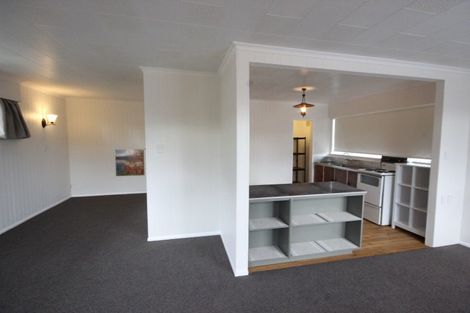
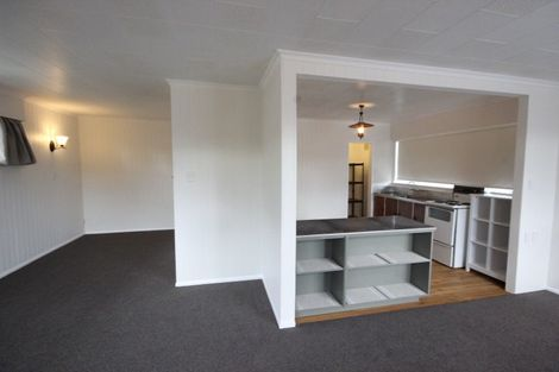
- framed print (130, 162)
